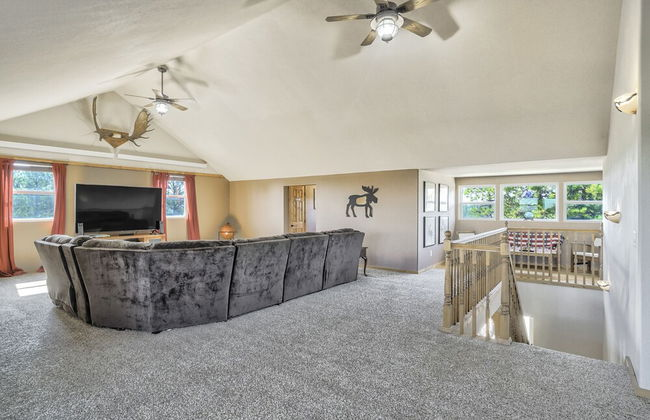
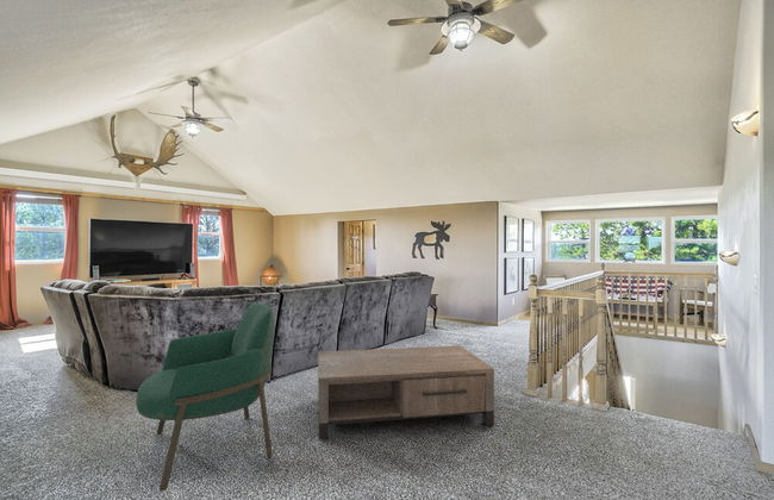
+ coffee table (399, 385)
+ armchair (208, 377)
